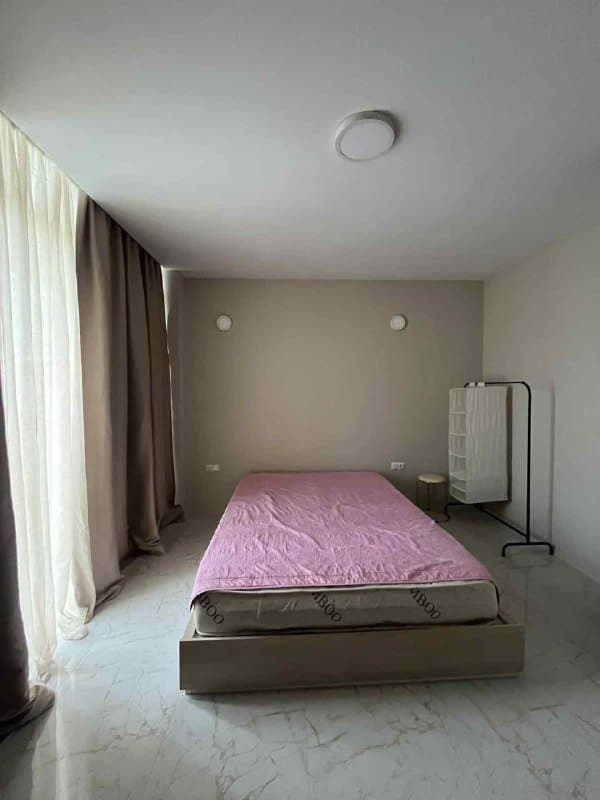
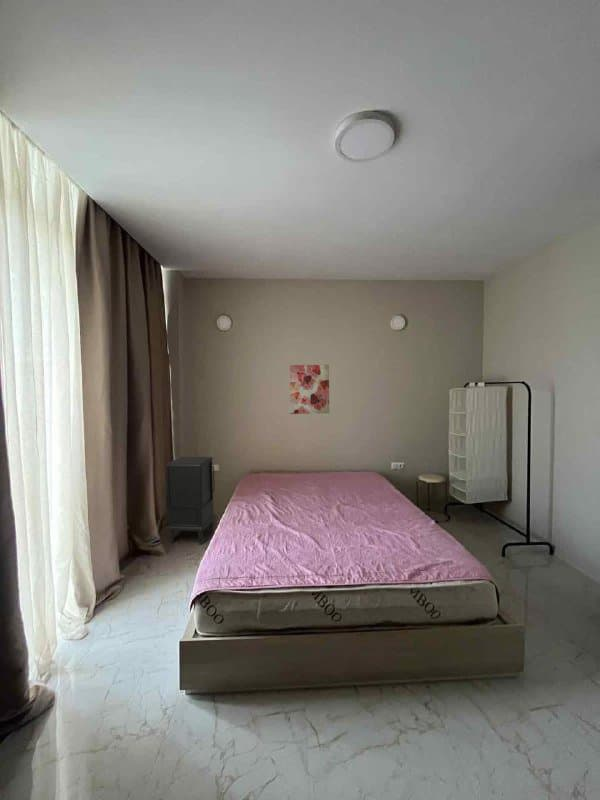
+ wall art (309, 389)
+ nightstand (191, 498)
